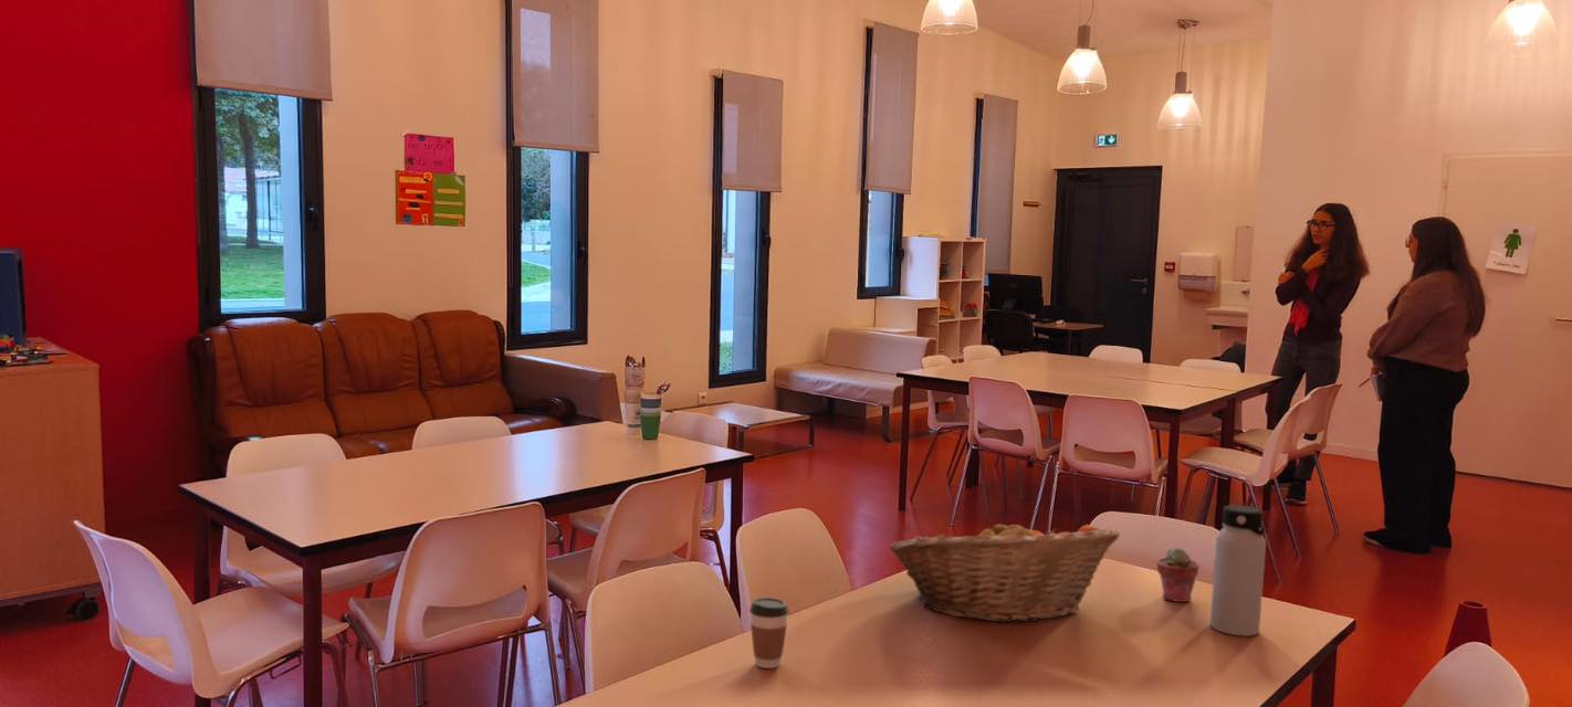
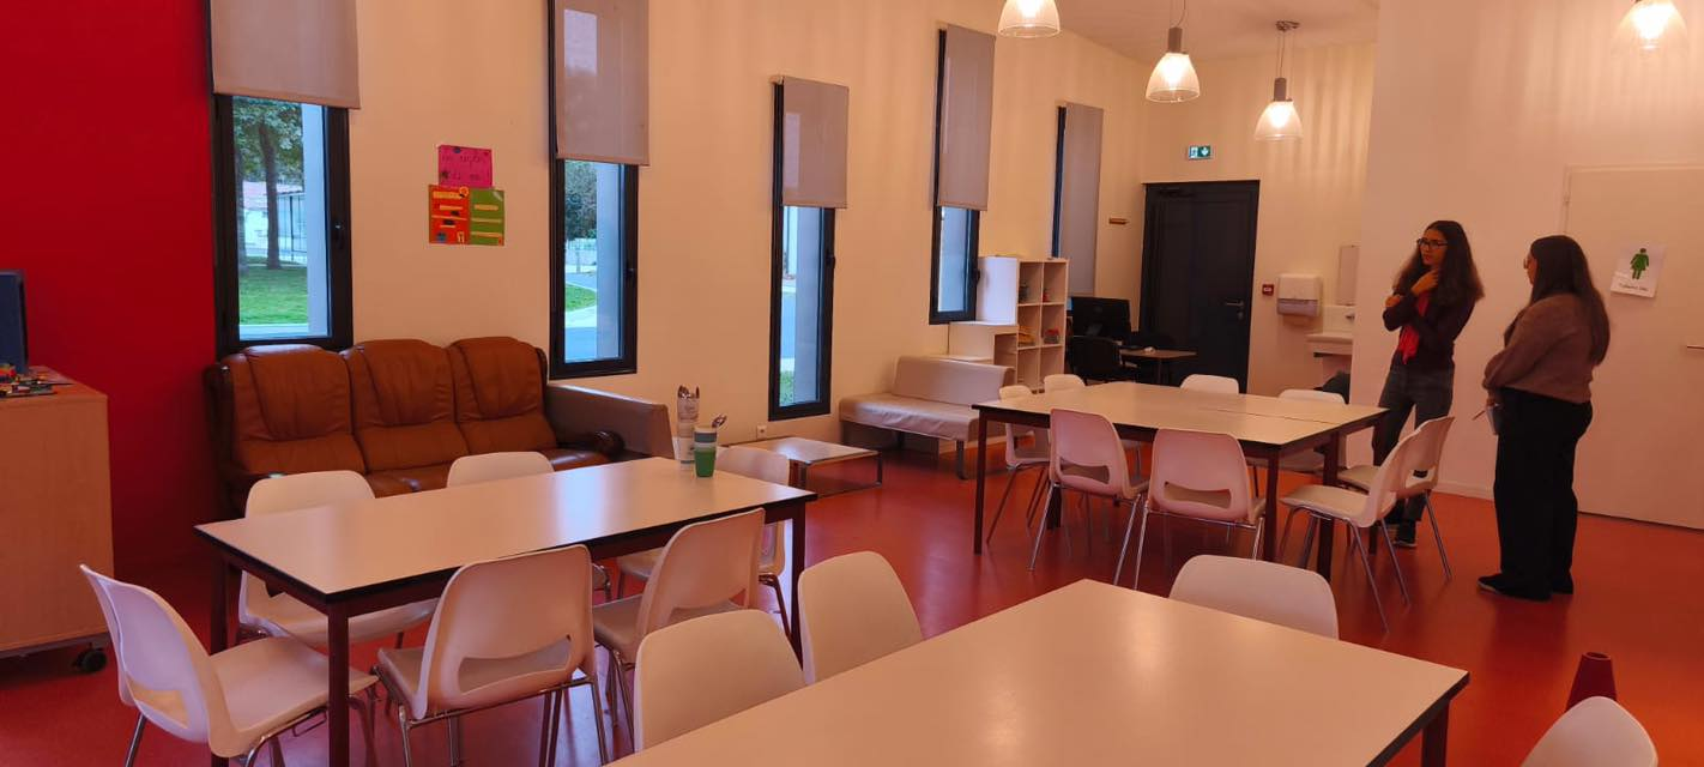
- coffee cup (768, 632)
- potted succulent (1177, 572)
- fruit basket (1003, 558)
- water bottle (1238, 568)
